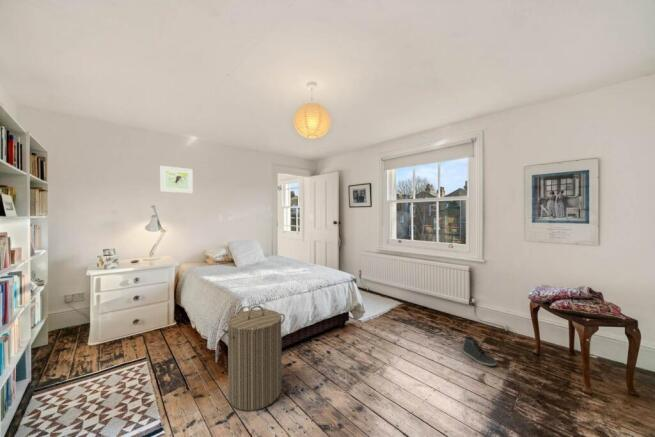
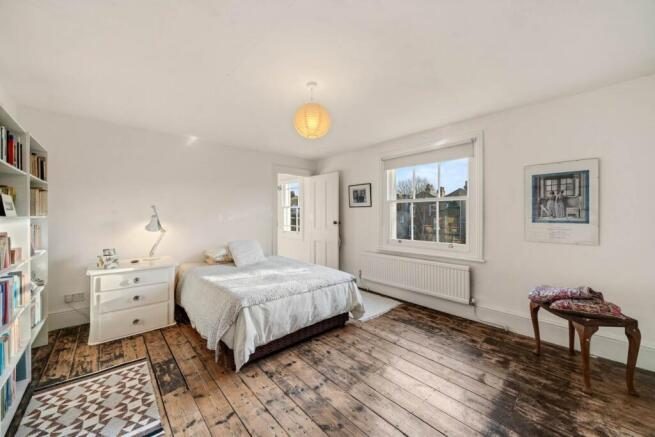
- sneaker (478, 350)
- laundry hamper (255, 349)
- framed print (177, 180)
